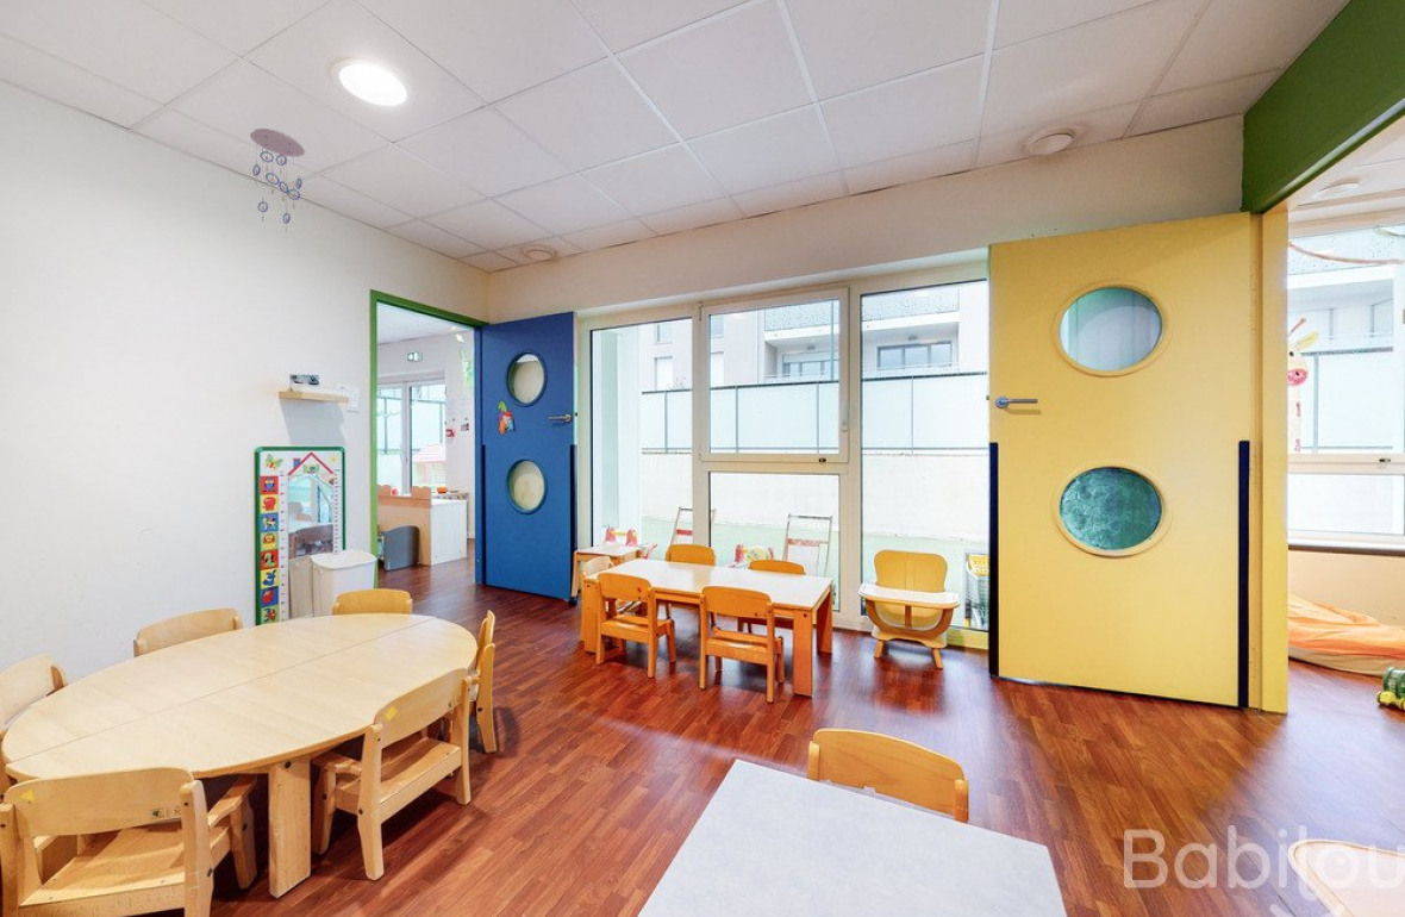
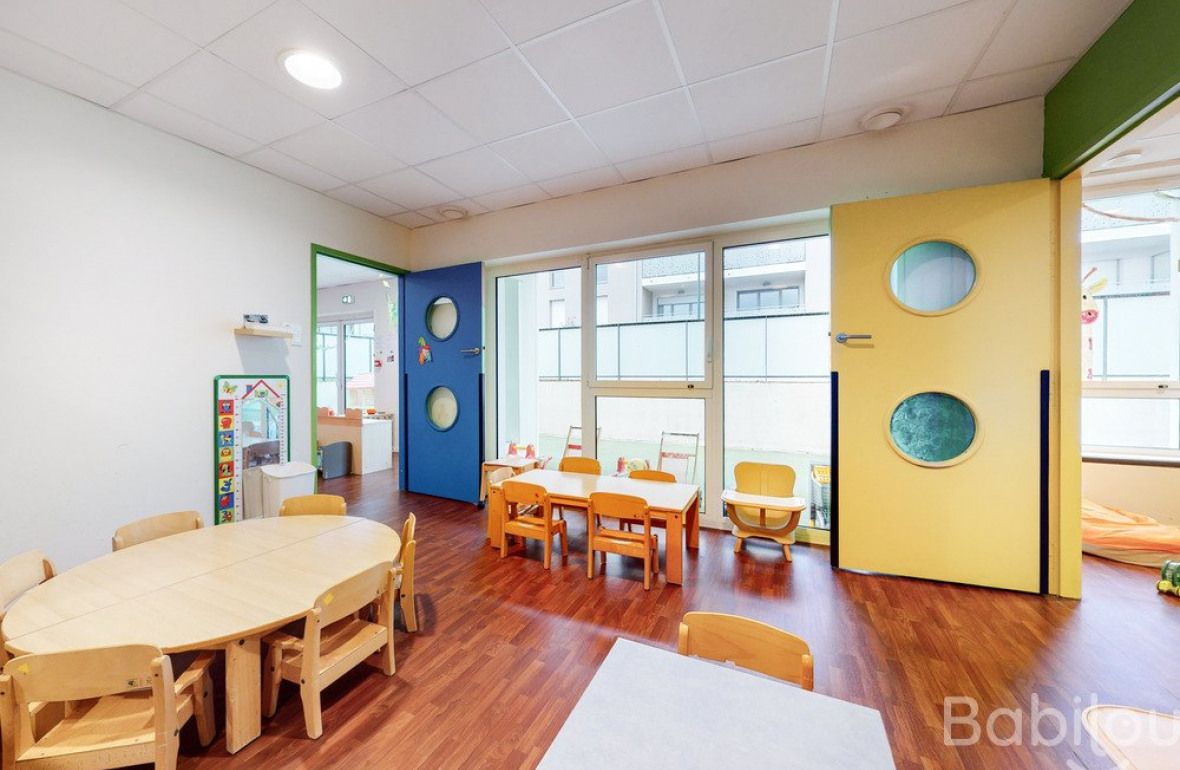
- ceiling mobile (279, 185)
